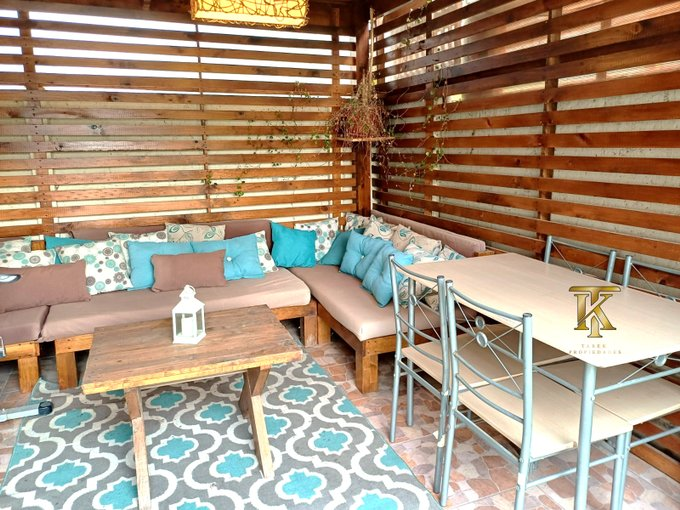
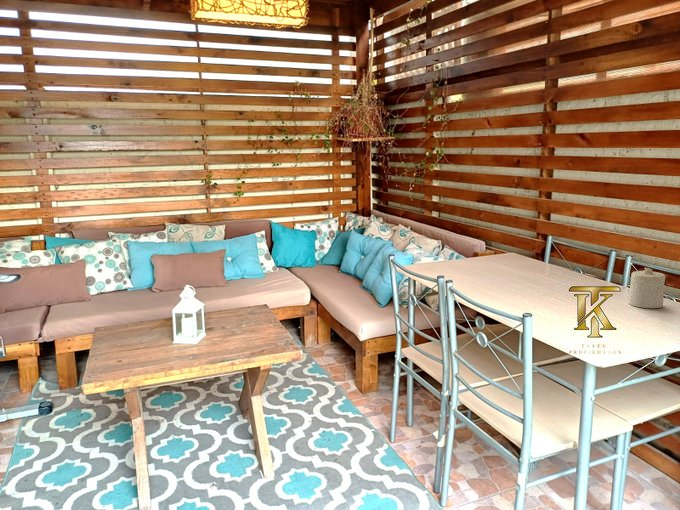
+ candle (647, 286)
